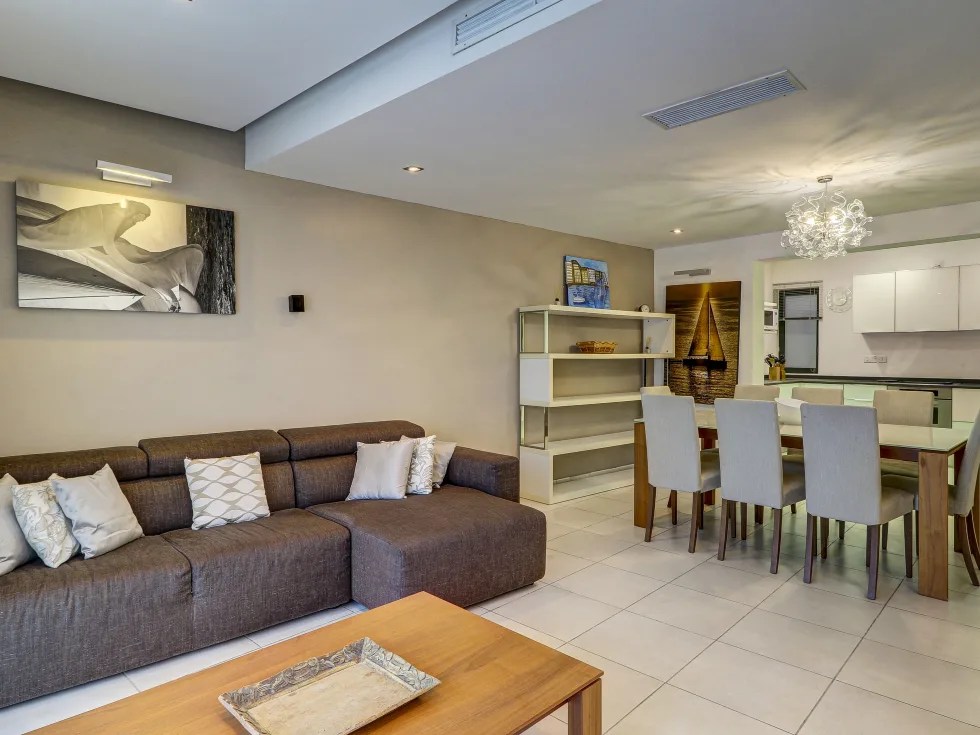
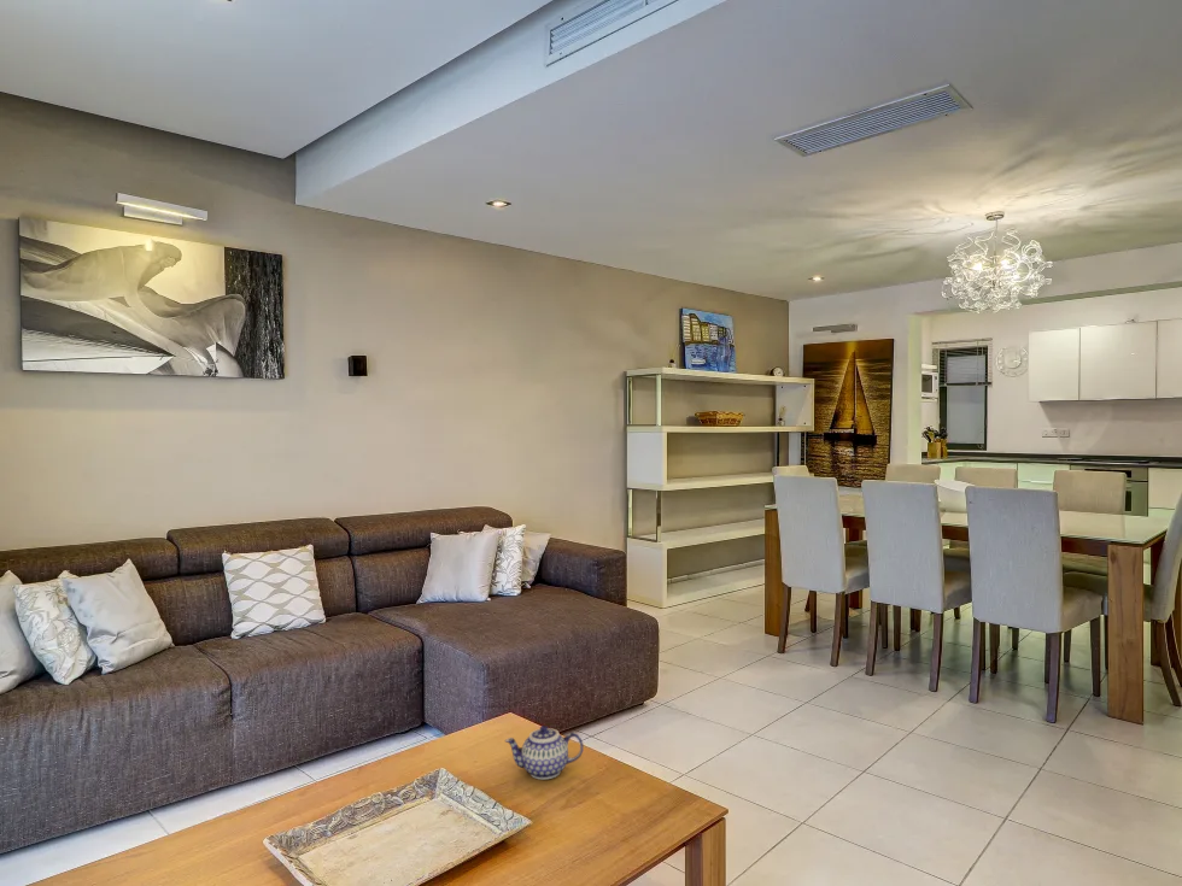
+ teapot (544, 749)
